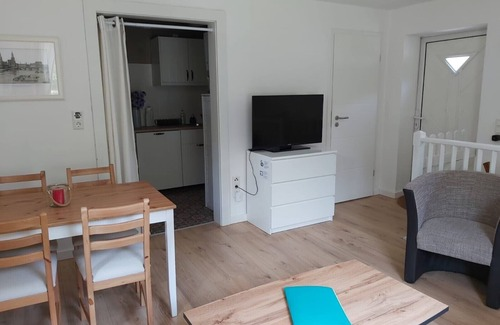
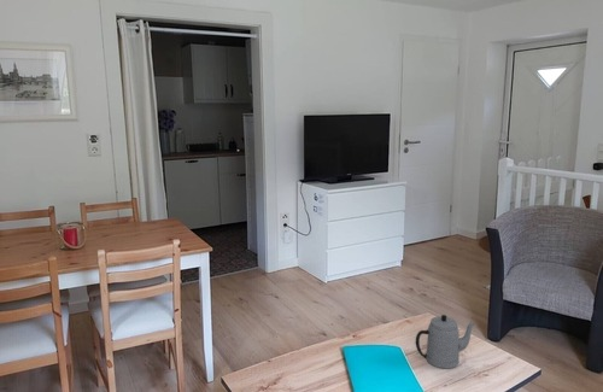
+ teapot (445, 338)
